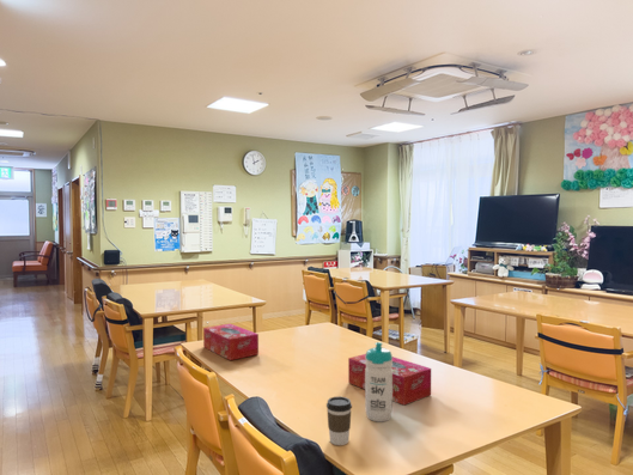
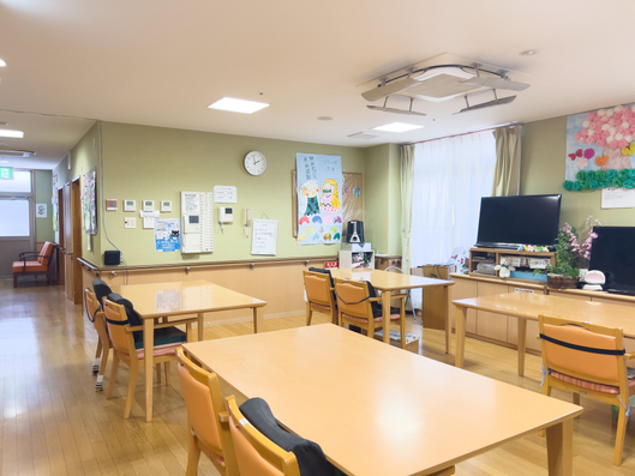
- tissue box (392, 376)
- water bottle (378, 379)
- coffee cup (339, 420)
- tissue box (230, 340)
